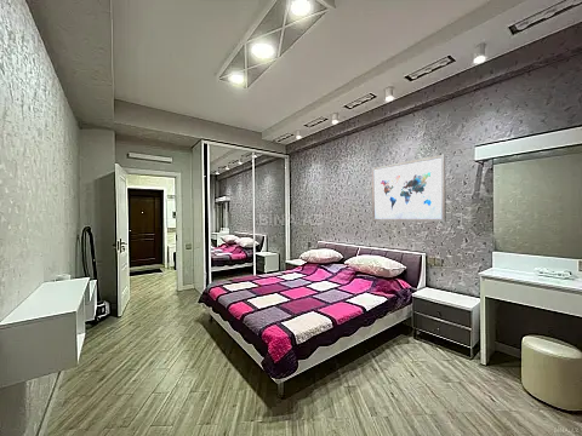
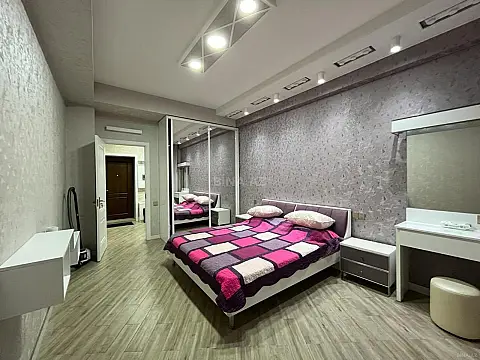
- wall art (404, 191)
